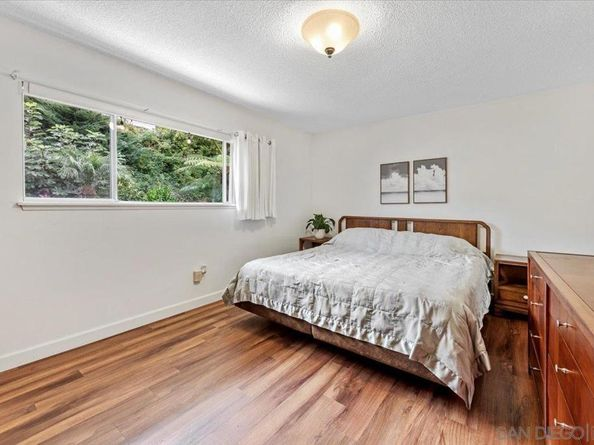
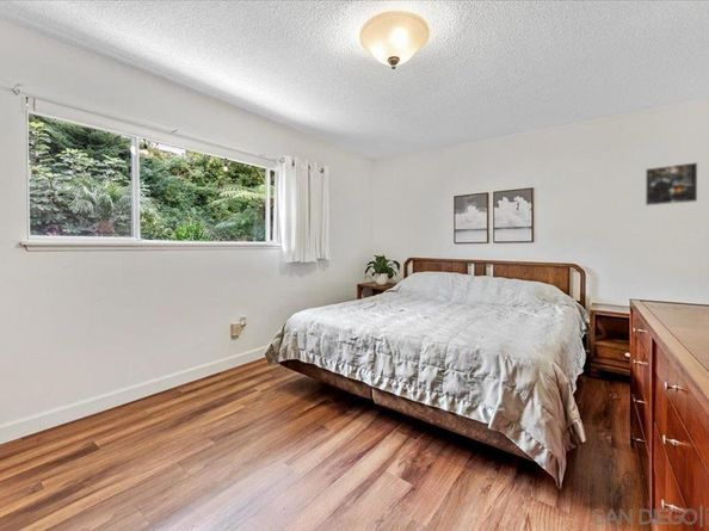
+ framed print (670, 184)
